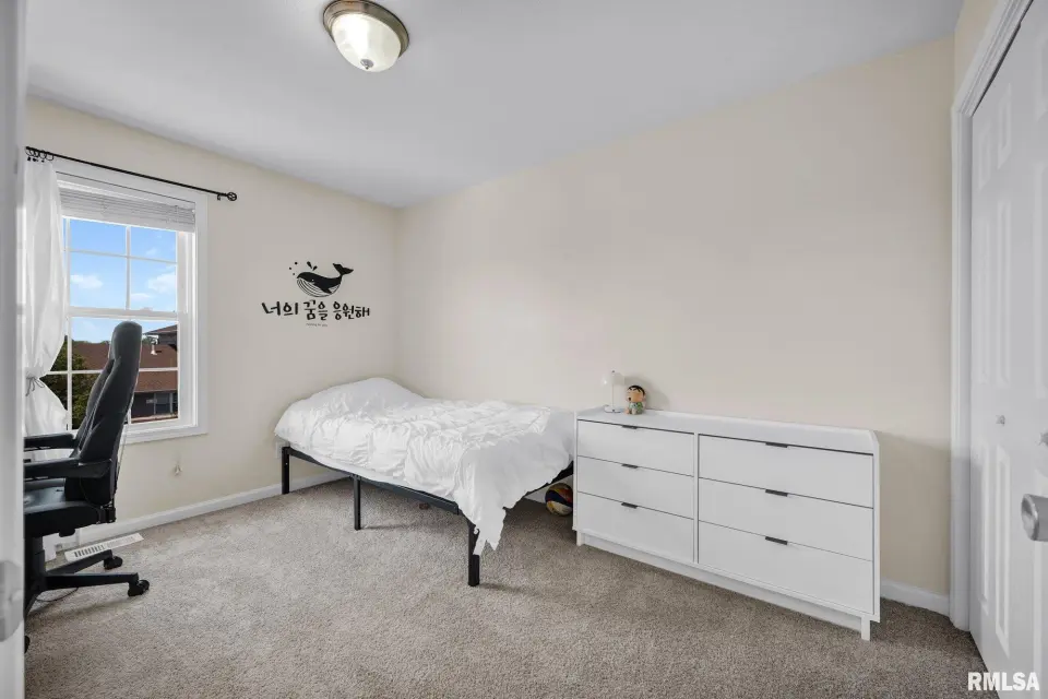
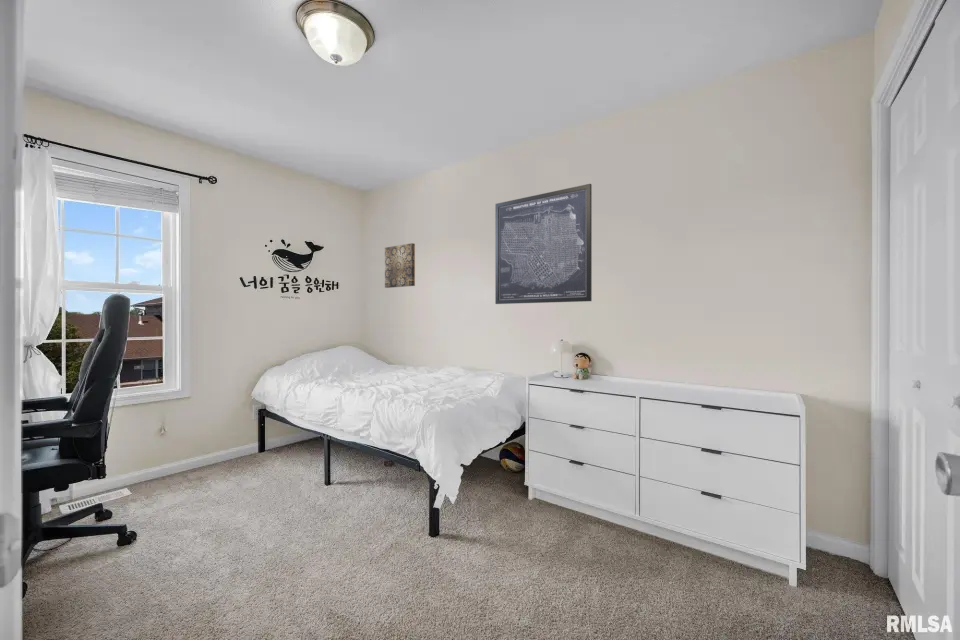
+ wall art (539, 248)
+ wall art (399, 266)
